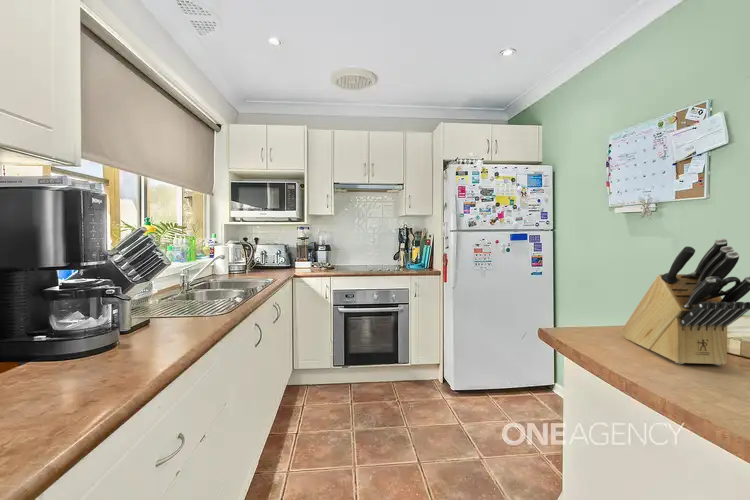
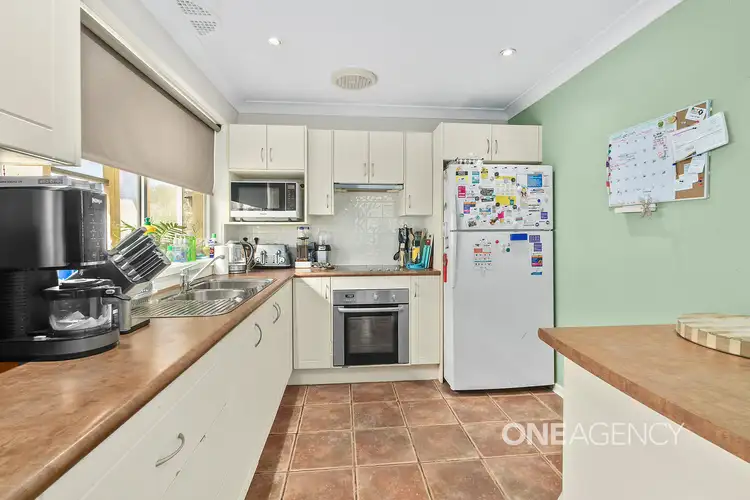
- knife block (678, 297)
